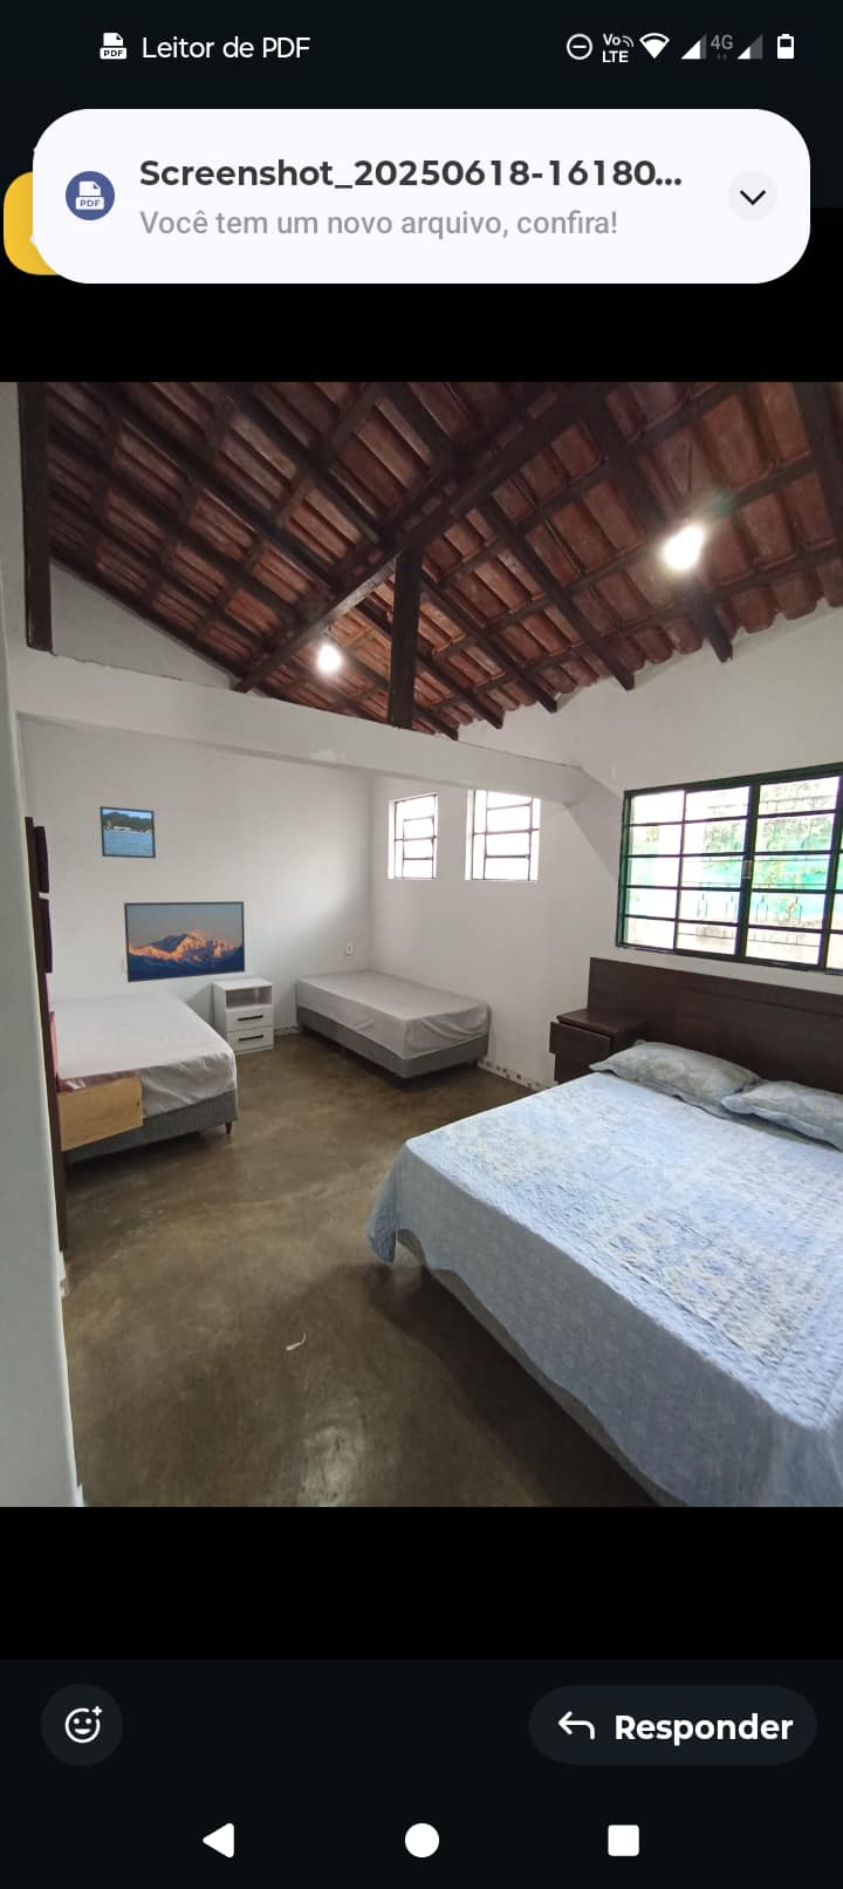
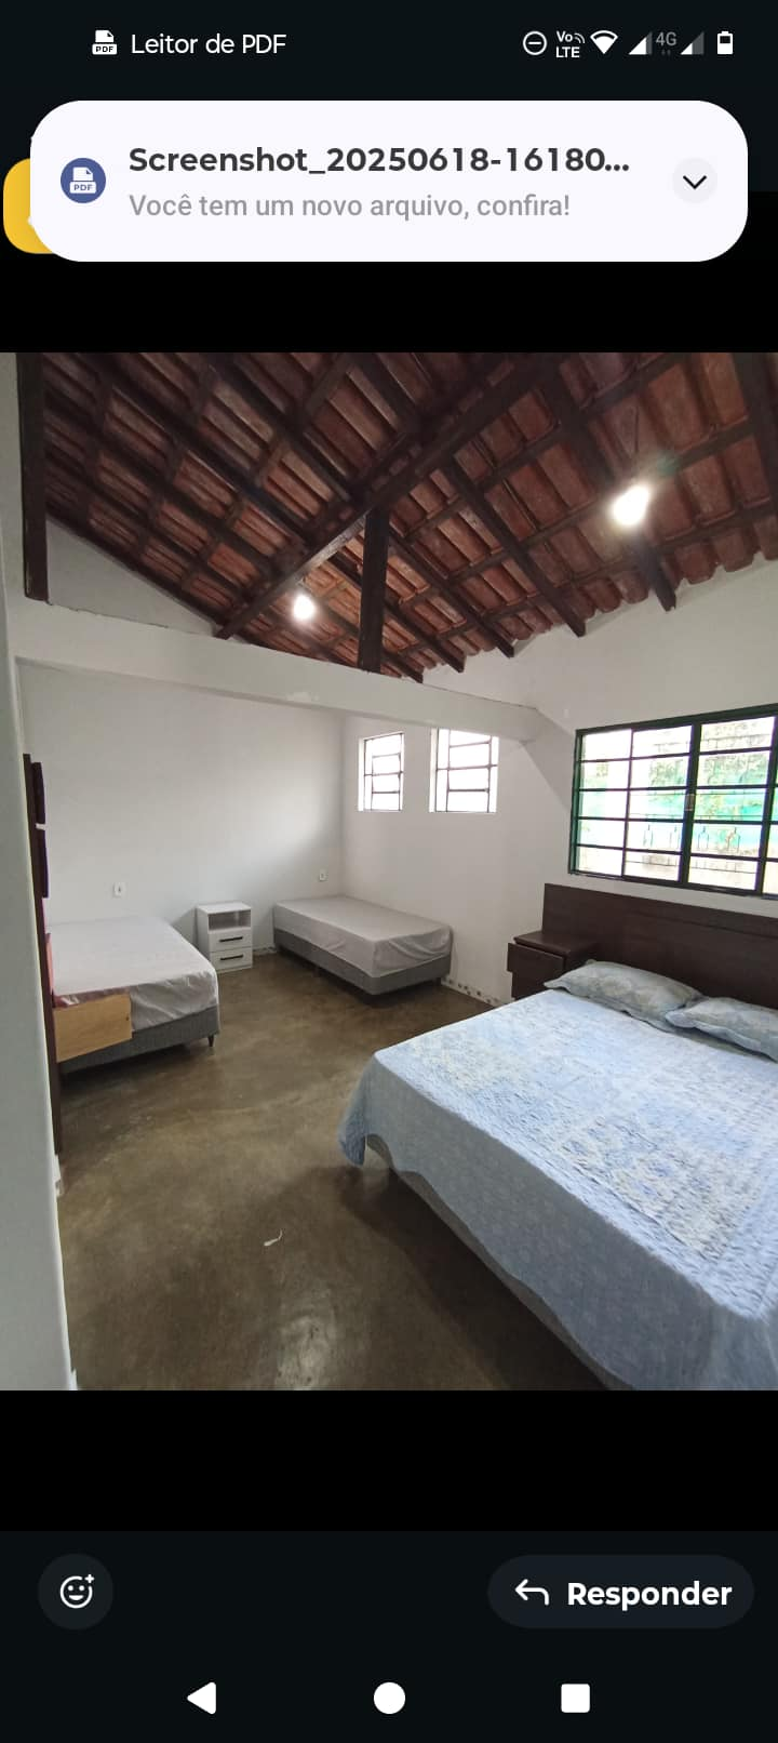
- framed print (189, 938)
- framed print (128, 834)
